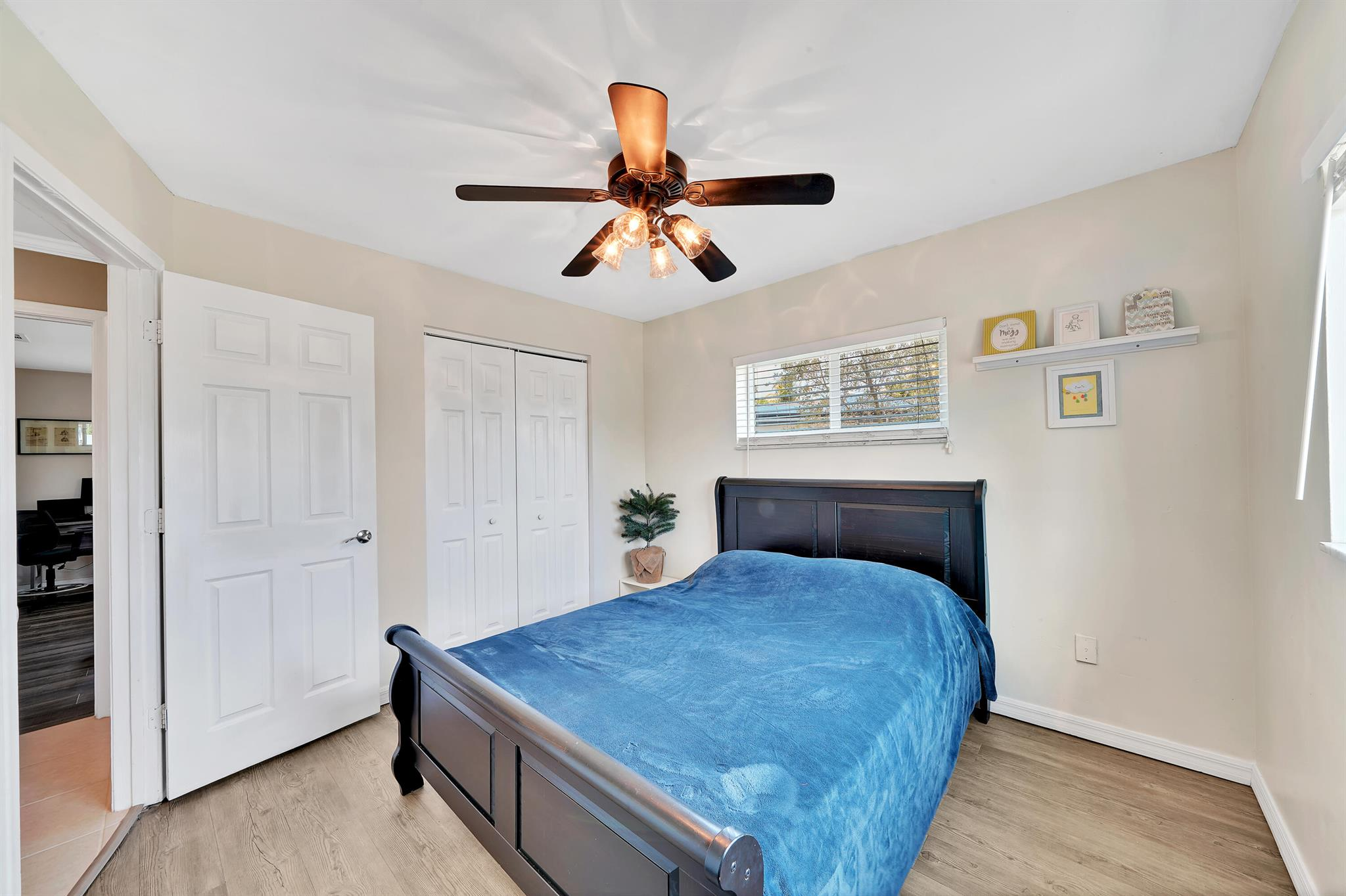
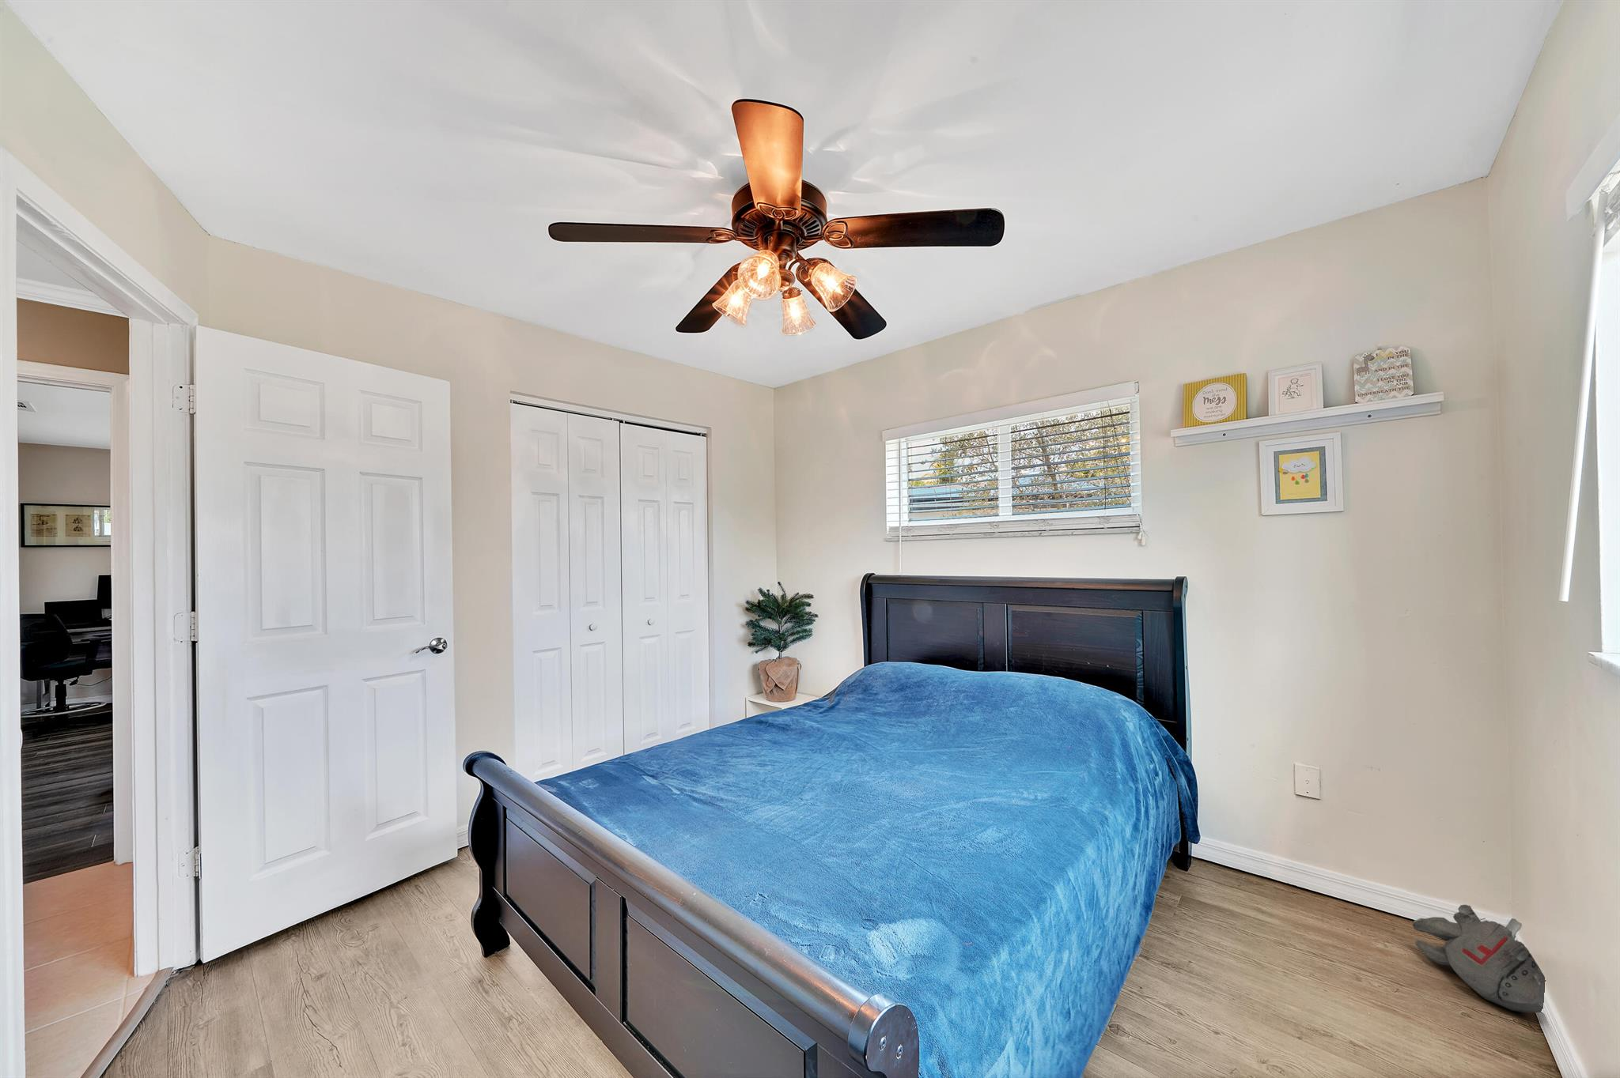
+ plush toy (1476, 950)
